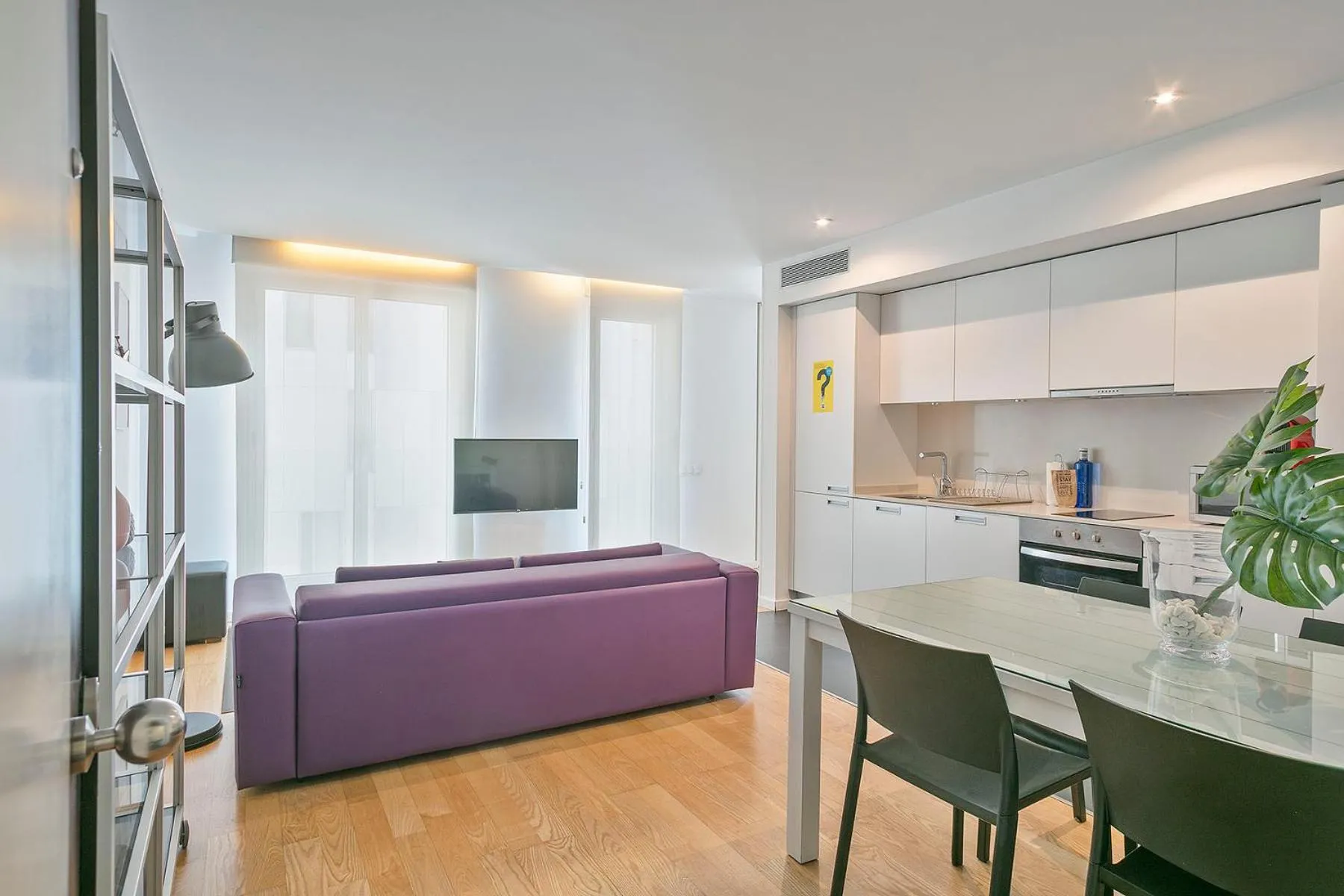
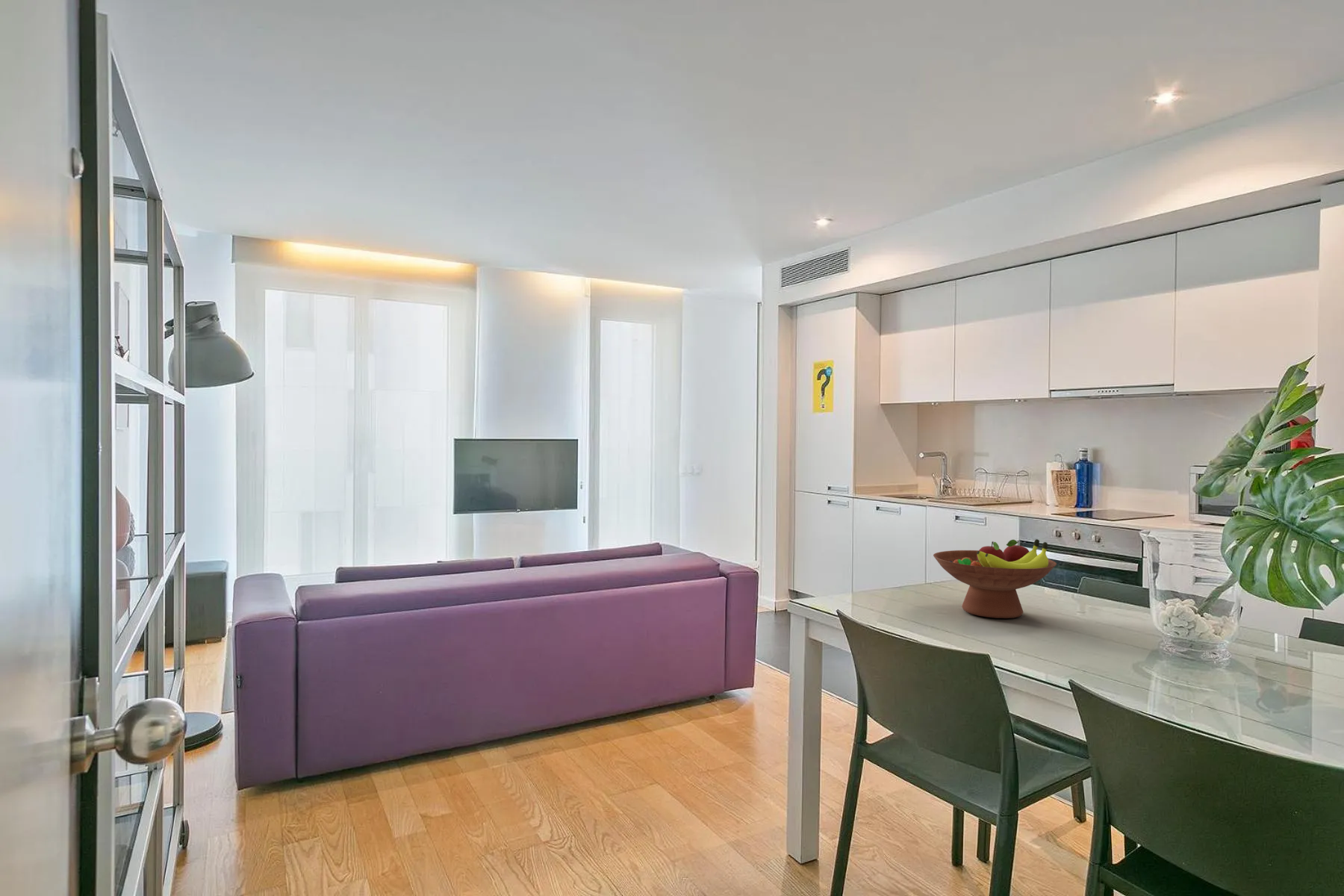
+ fruit bowl (992, 575)
